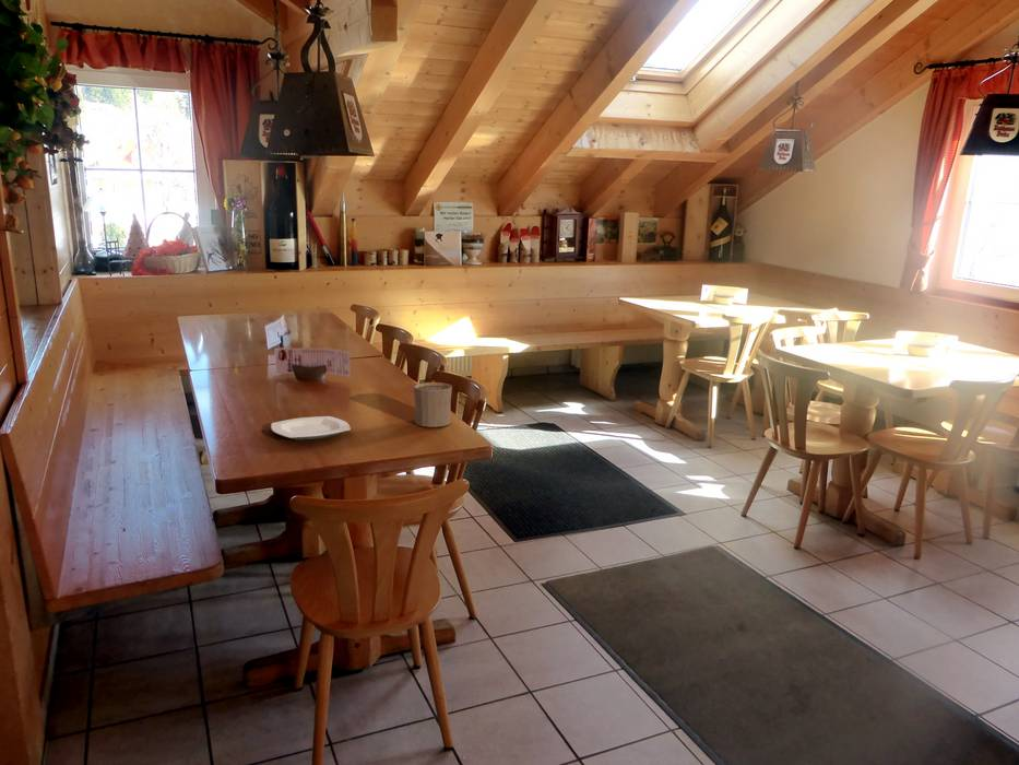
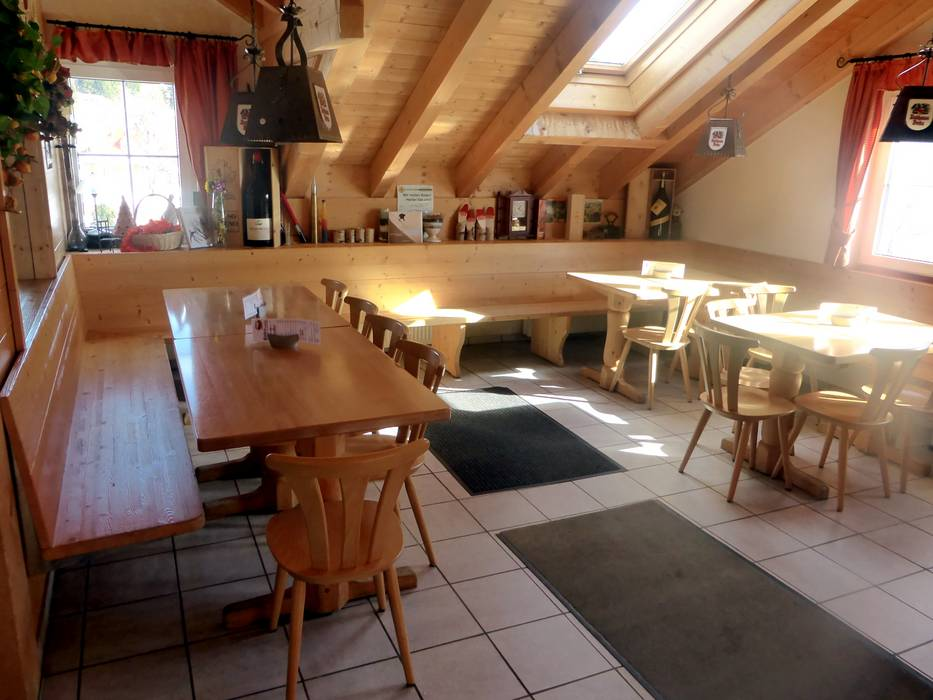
- plate (310, 428)
- cup (433, 404)
